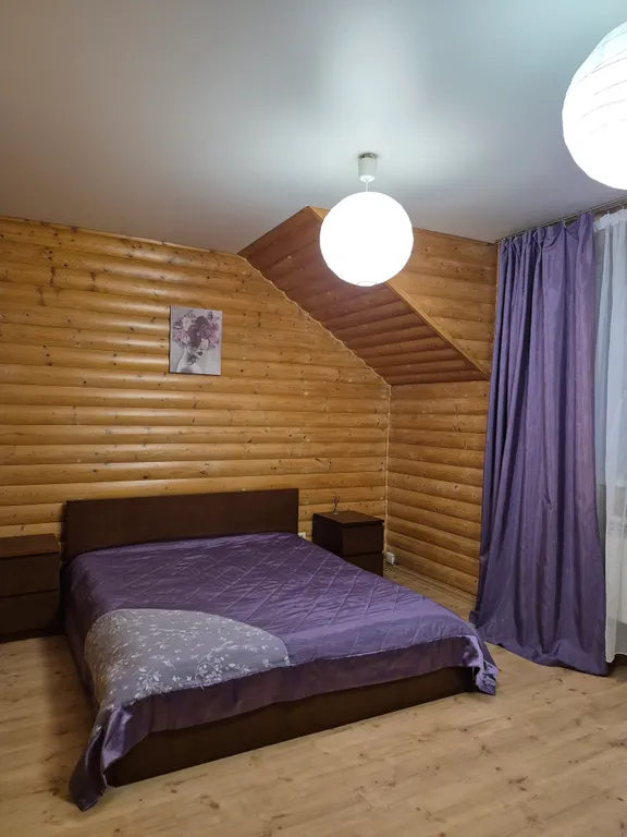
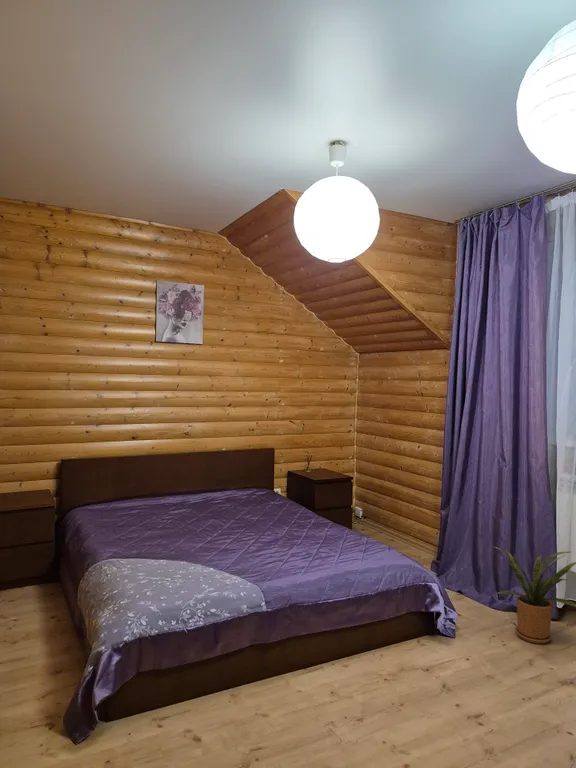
+ house plant (536, 589)
